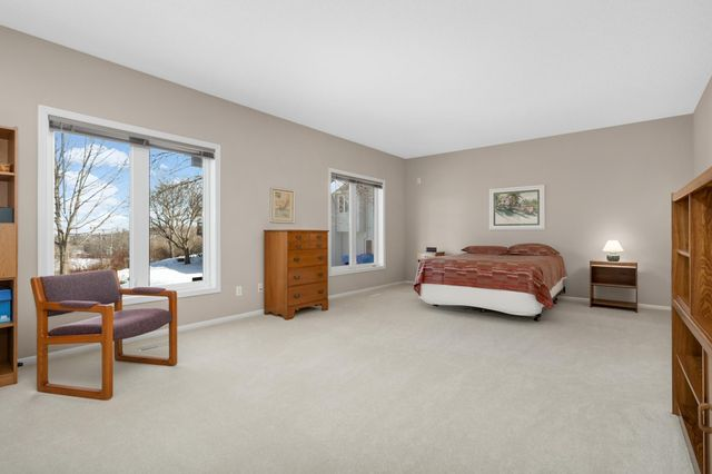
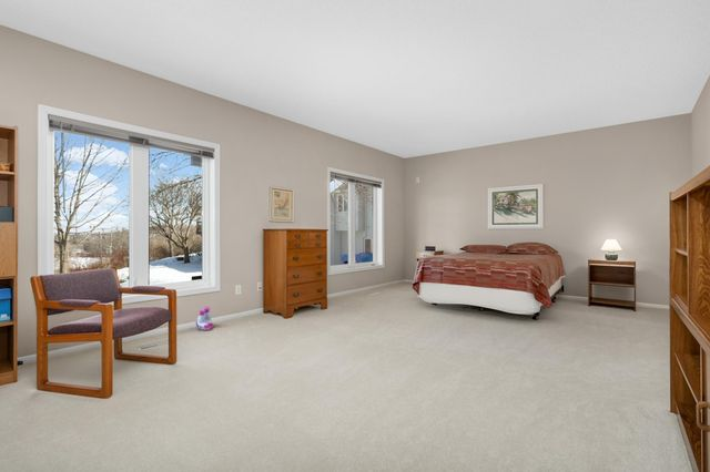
+ boots (205, 317)
